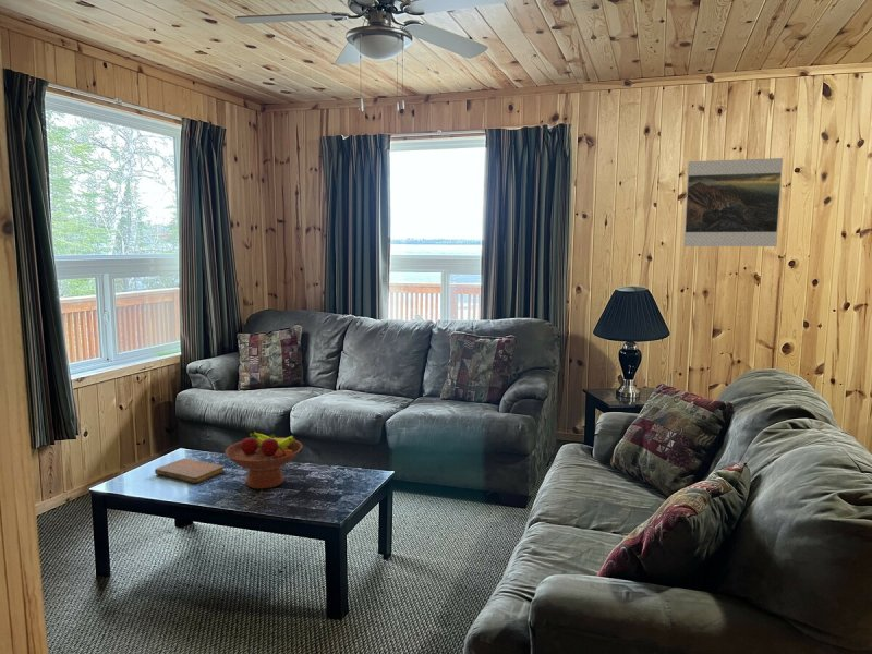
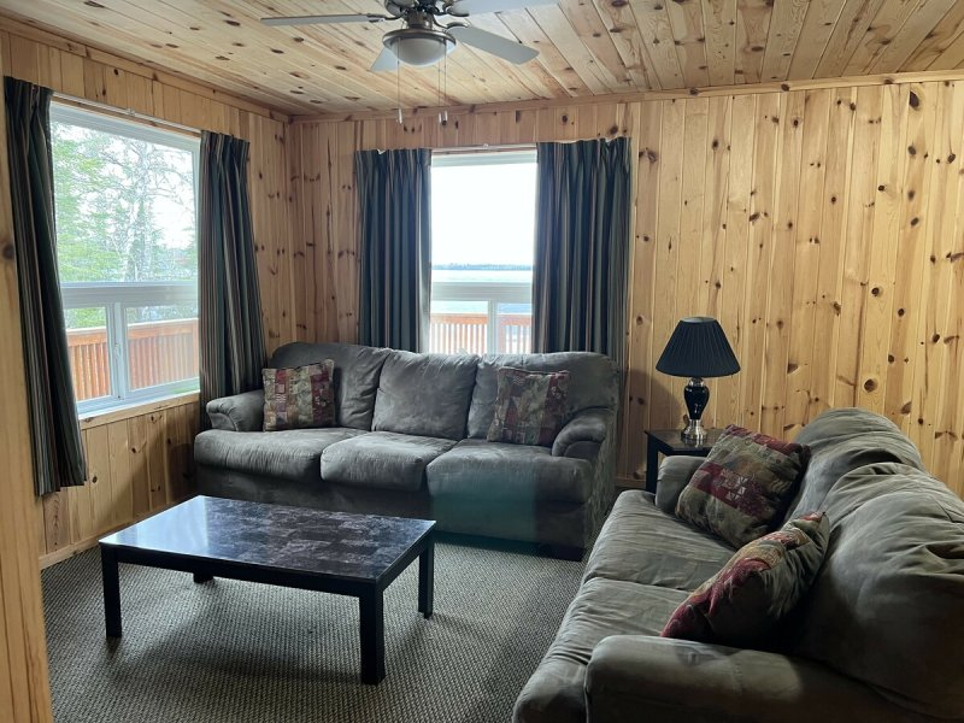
- notebook (190, 470)
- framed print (731, 203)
- fruit bowl (264, 458)
